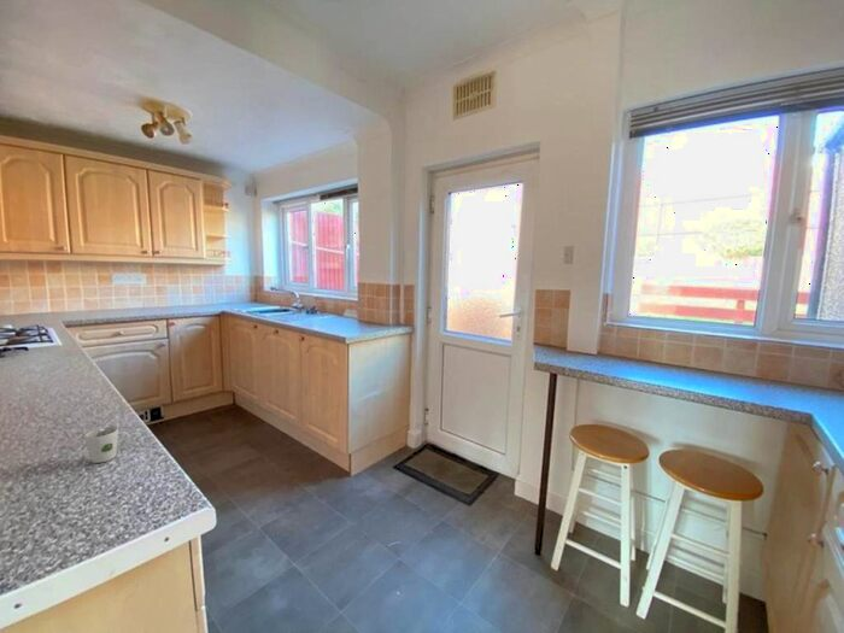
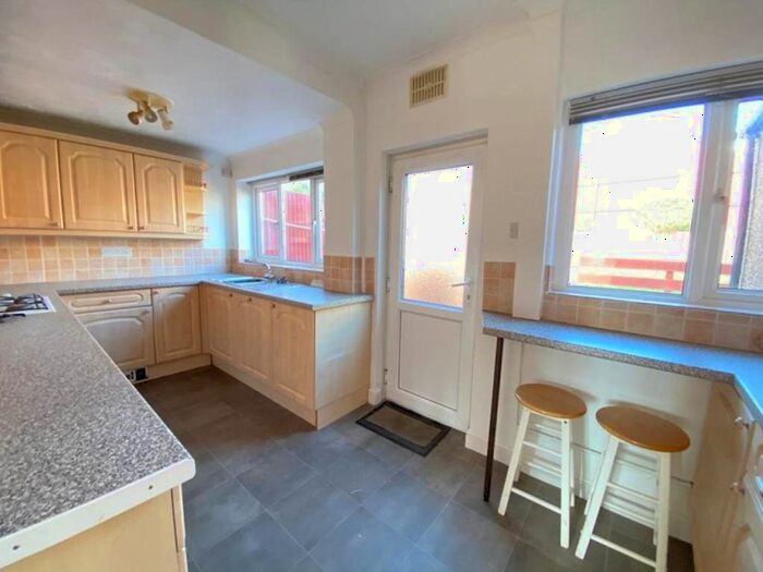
- cup (106, 434)
